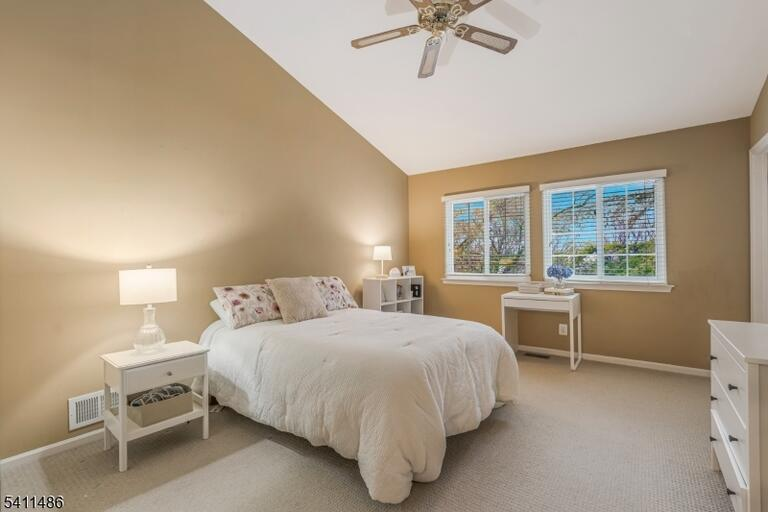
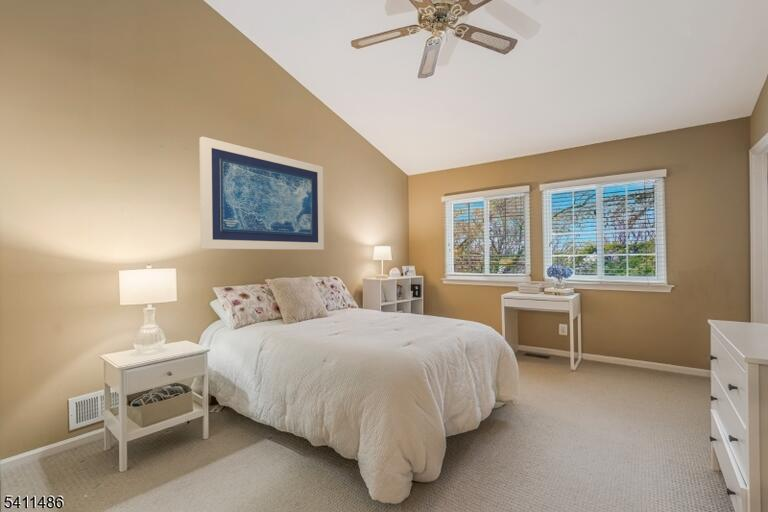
+ wall art (270, 201)
